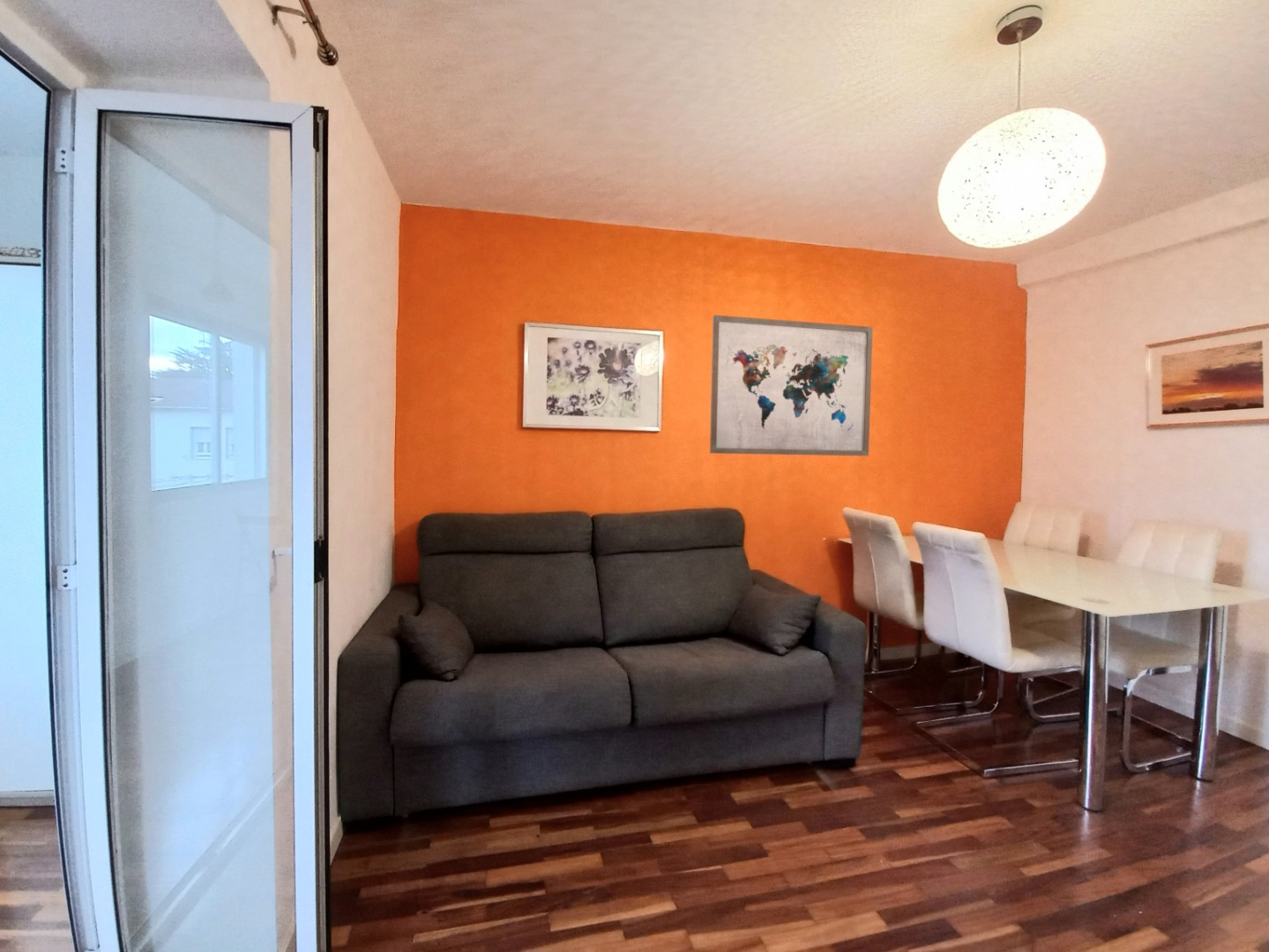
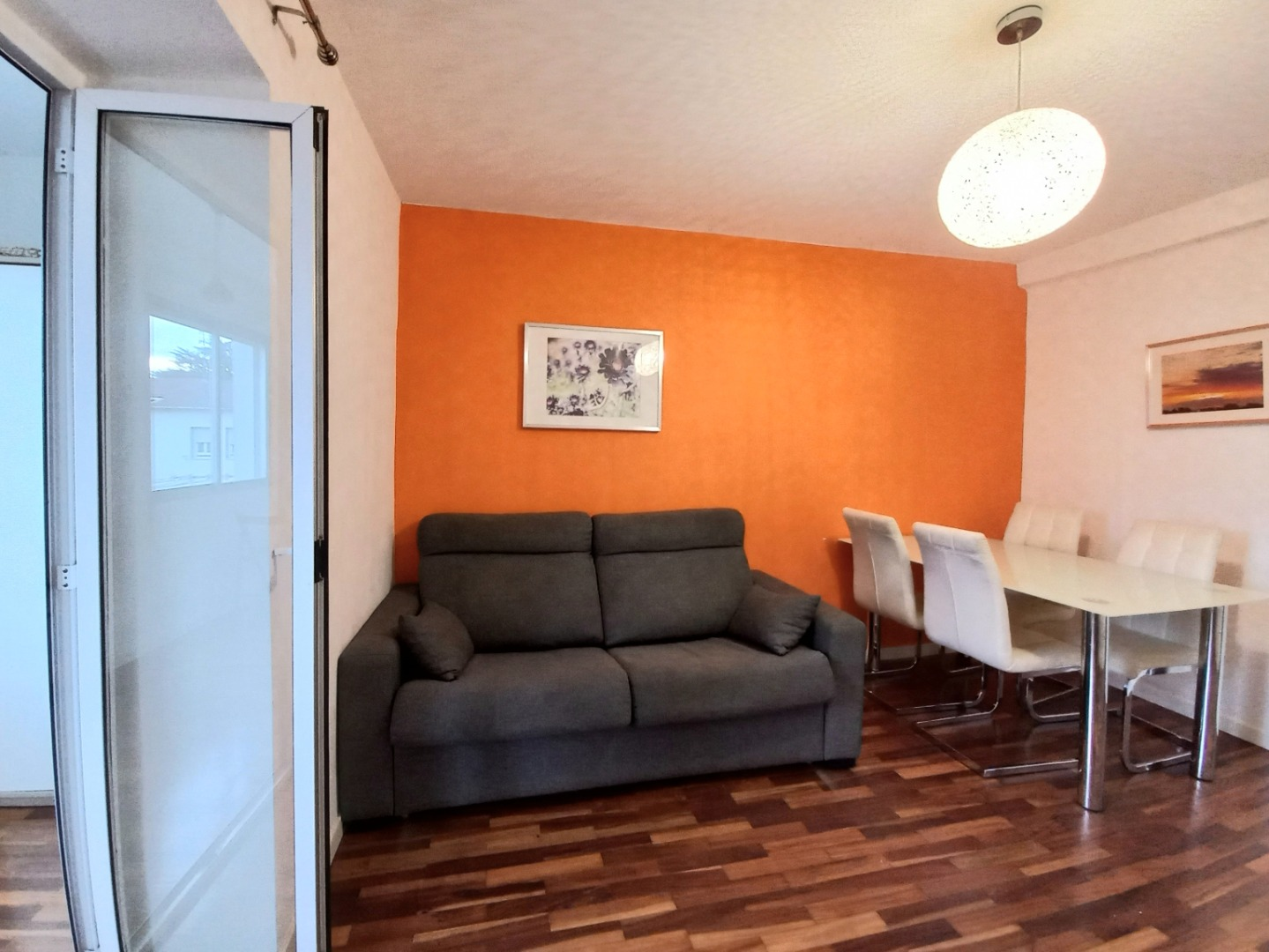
- wall art (793, 388)
